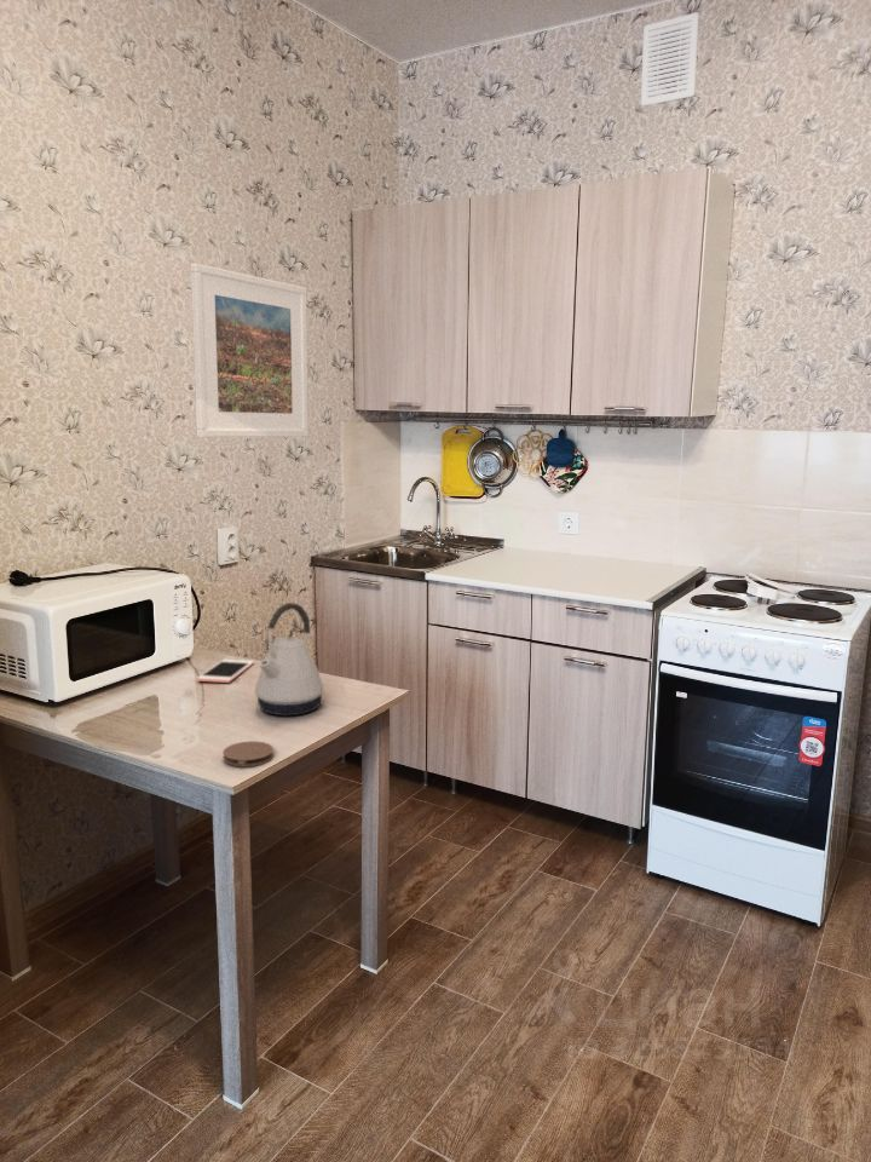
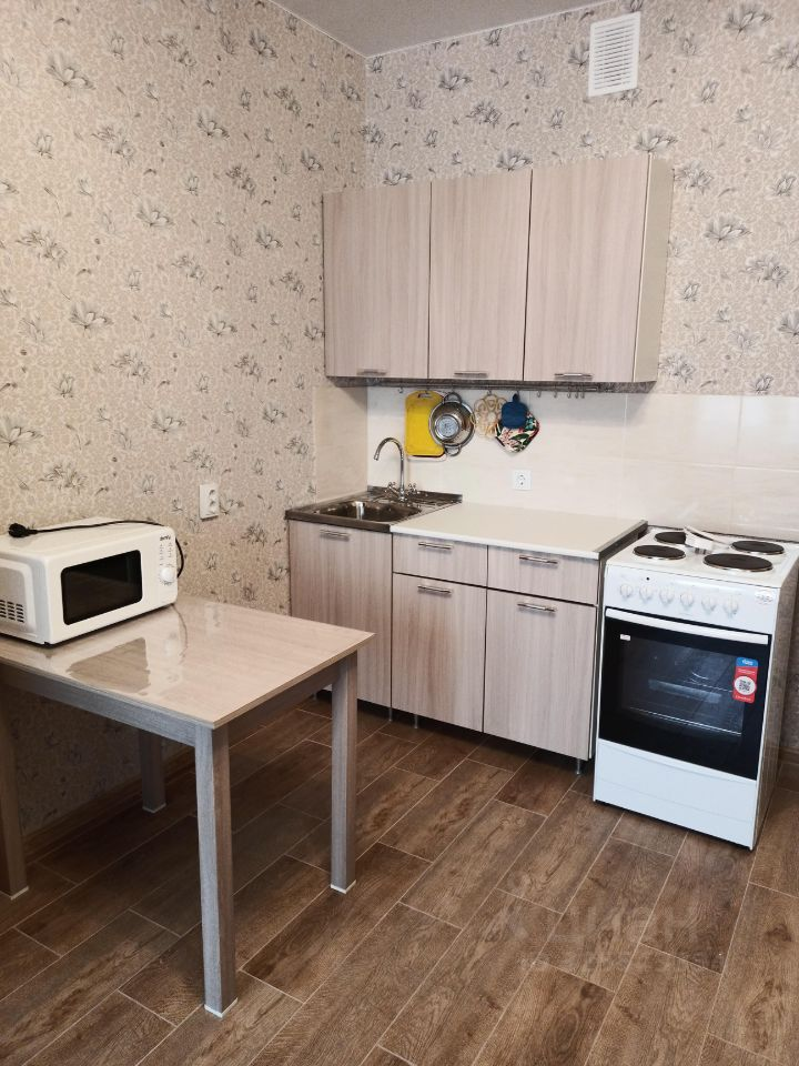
- coaster (248, 753)
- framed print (254, 357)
- kettle (287, 656)
- cell phone (226, 669)
